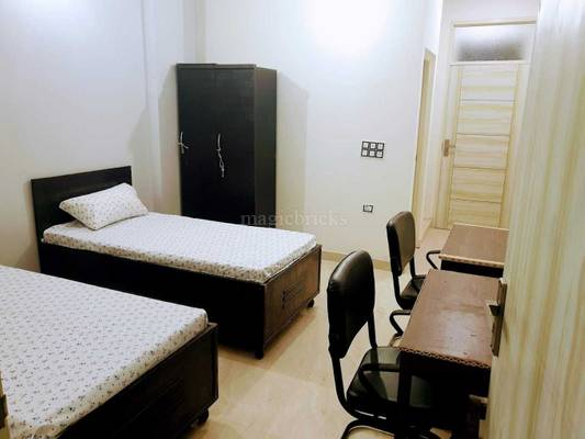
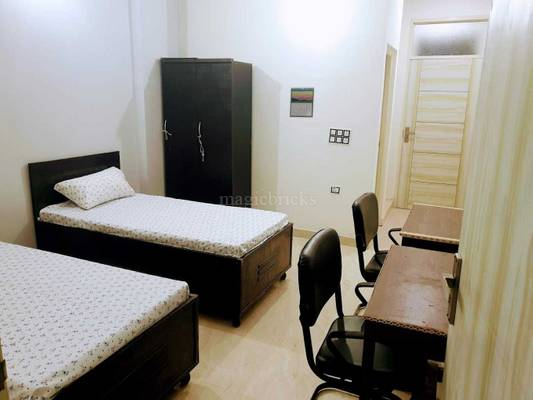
+ calendar (301, 102)
